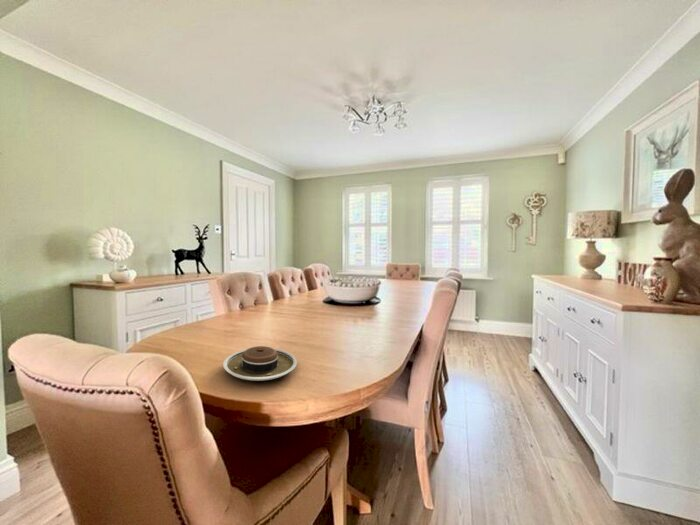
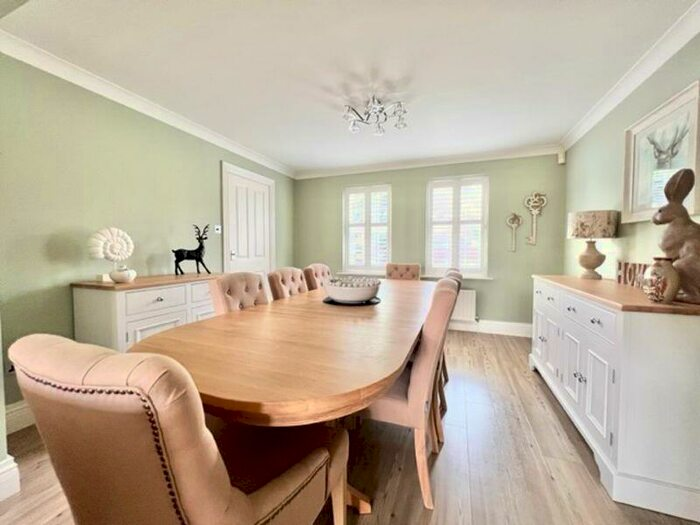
- plate (260, 359)
